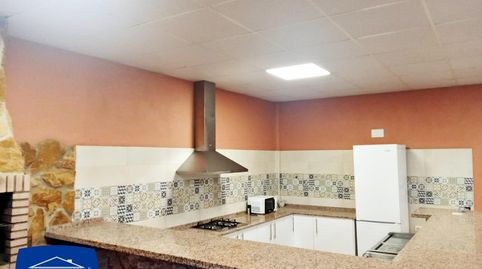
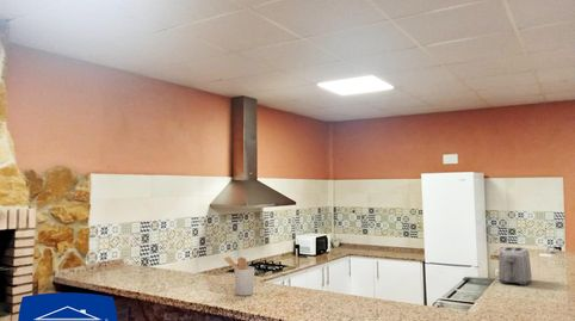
+ toaster (514, 265)
+ utensil holder (239, 274)
